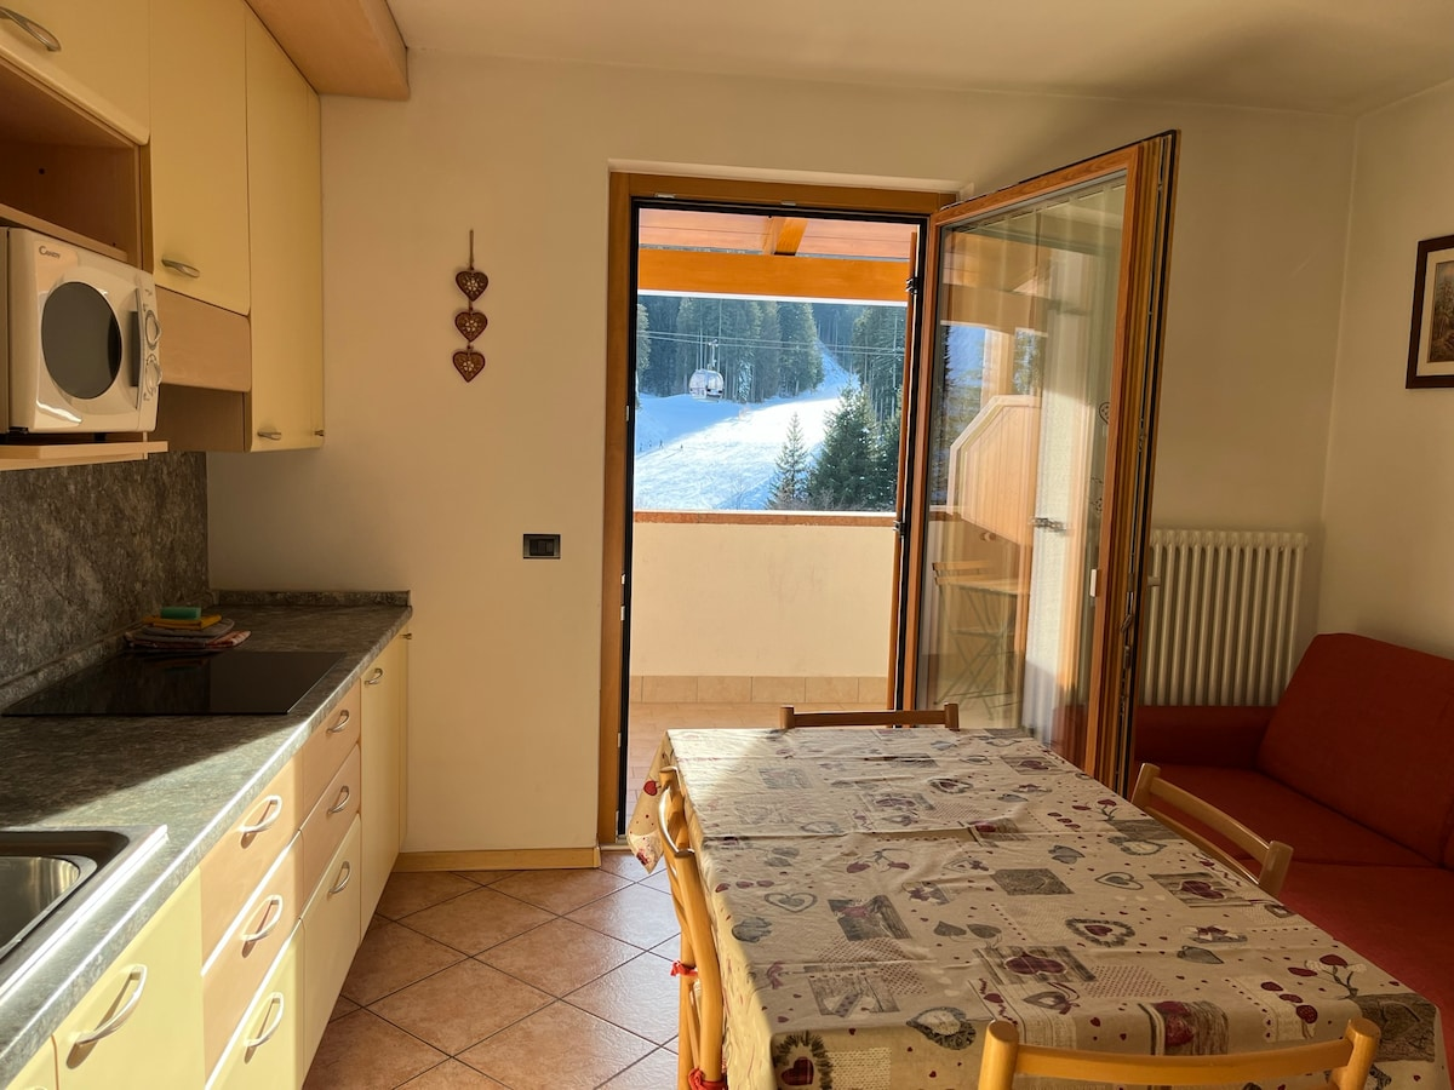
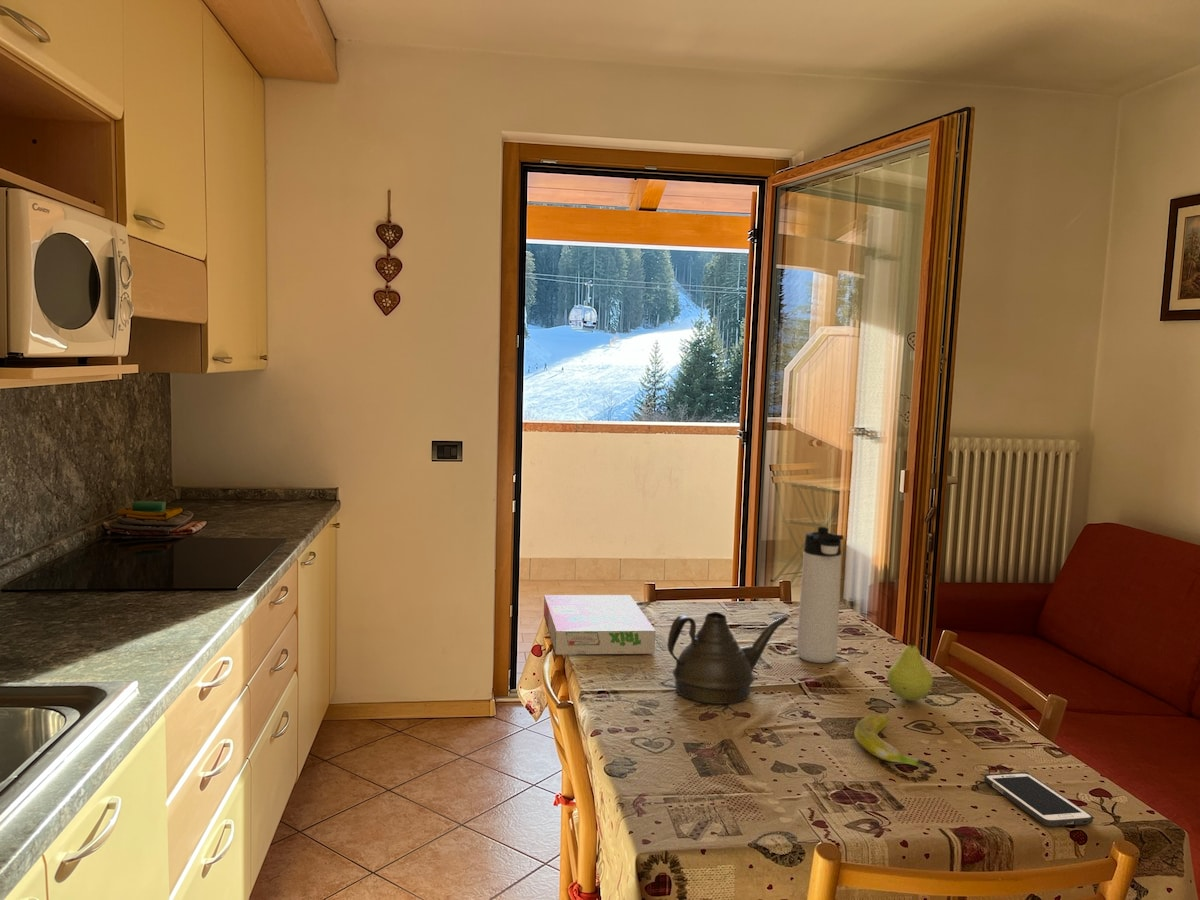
+ banana (880, 738)
+ cereal box (595, 622)
+ cell phone (1035, 798)
+ teapot (729, 652)
+ fruit (910, 668)
+ thermos bottle (822, 595)
